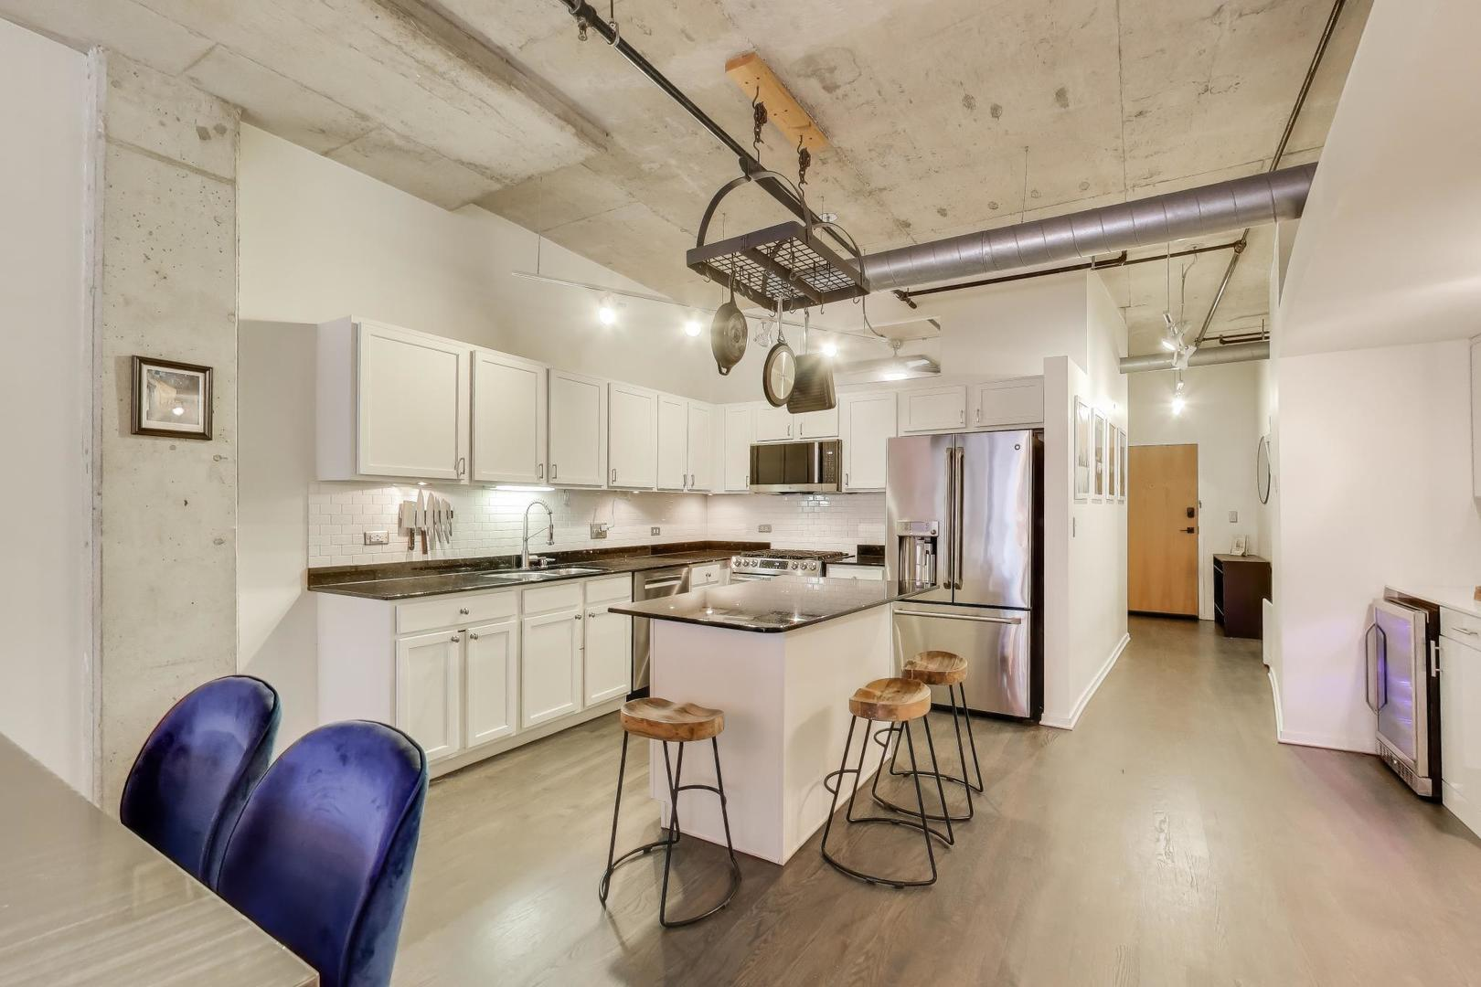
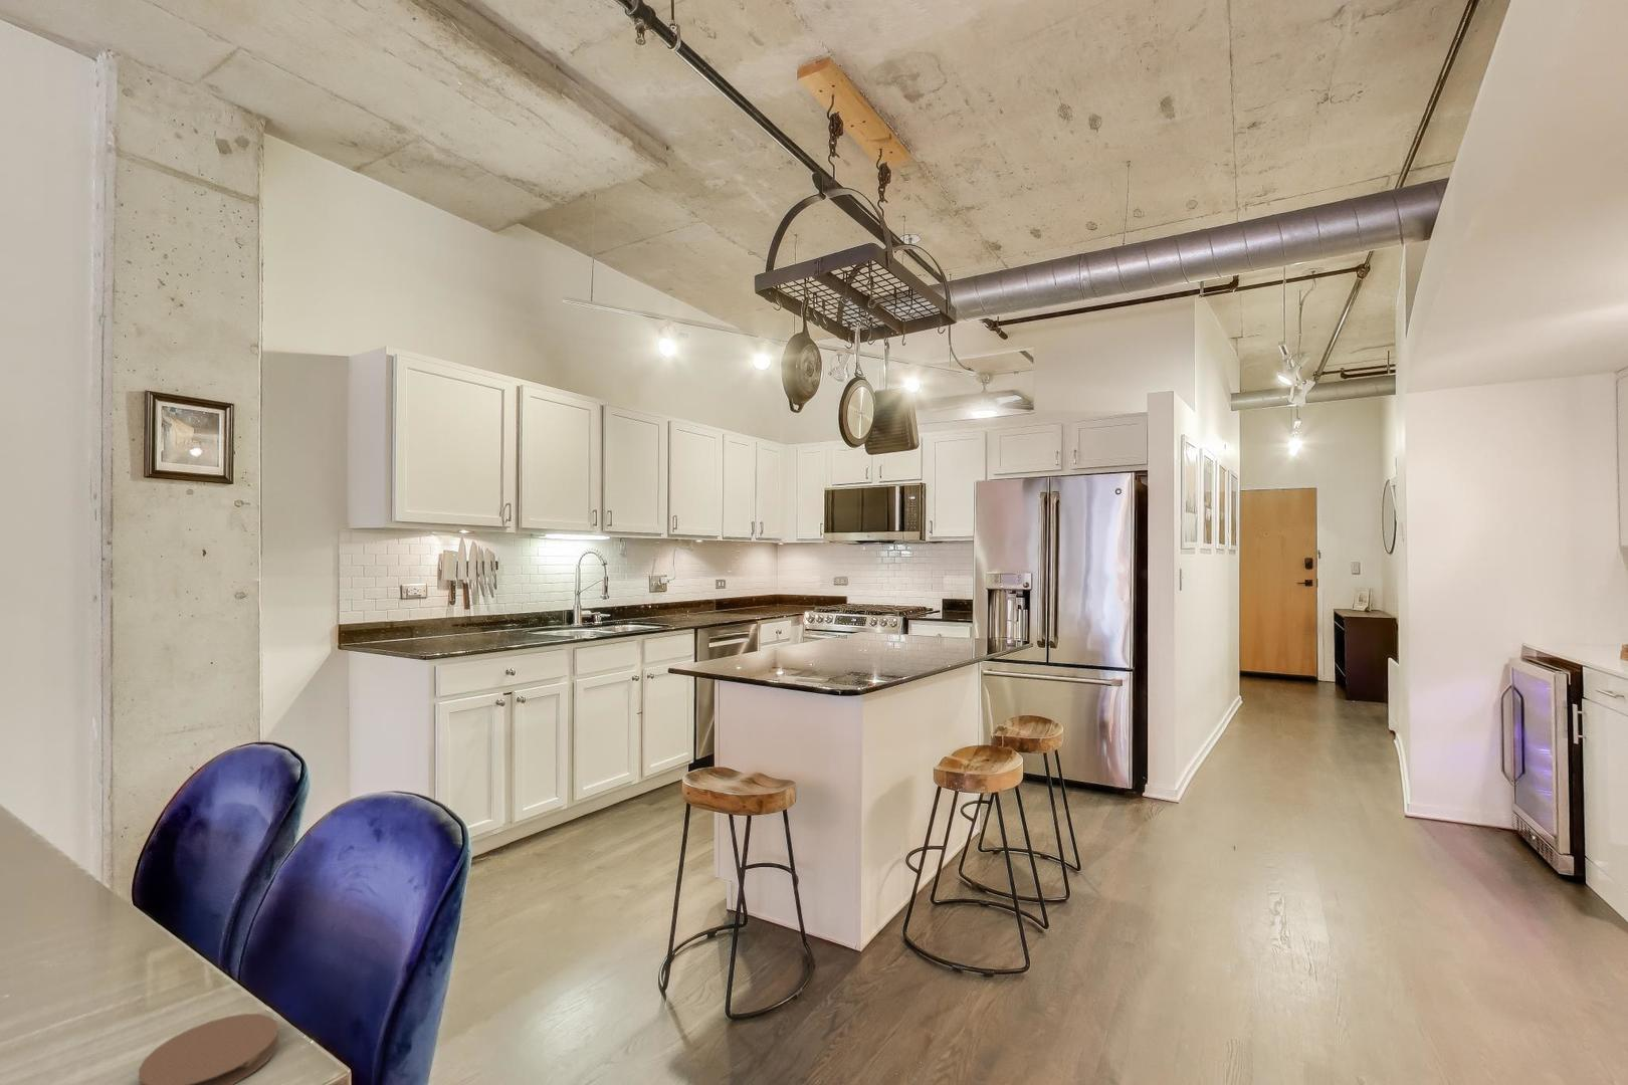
+ coaster (211, 1055)
